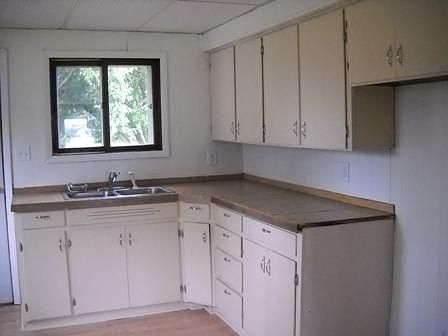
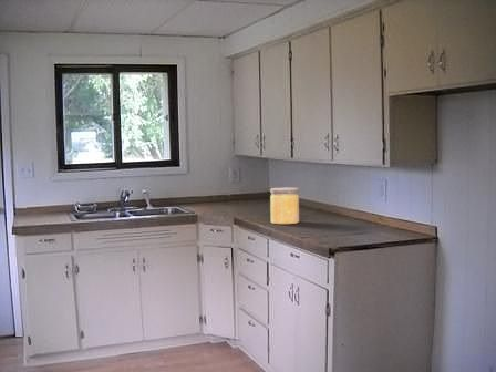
+ jar (285, 205)
